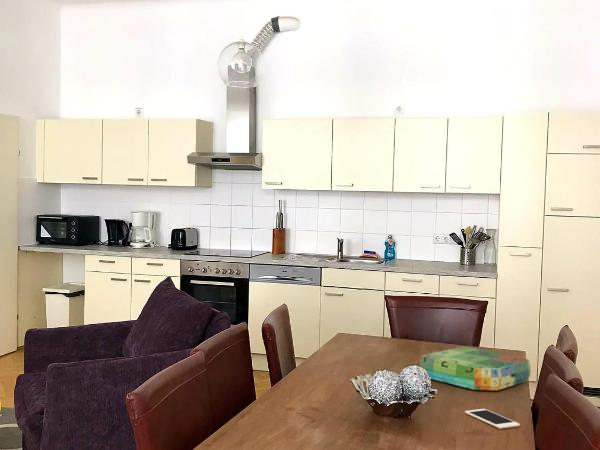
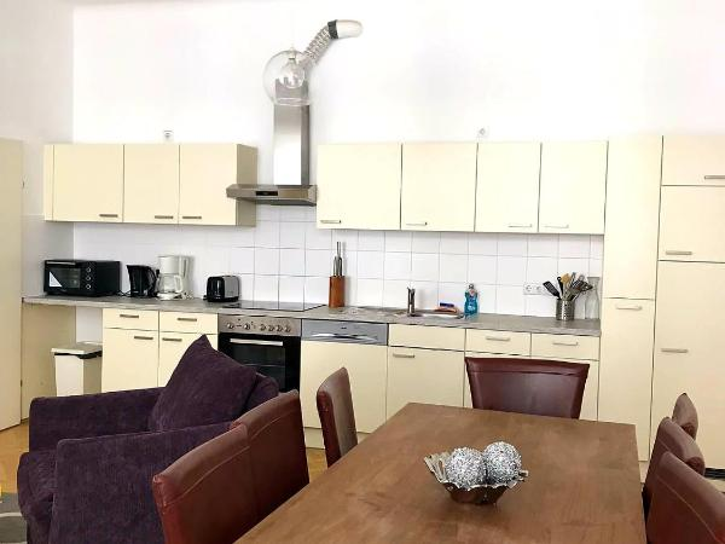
- board game (474, 367)
- cell phone (491, 418)
